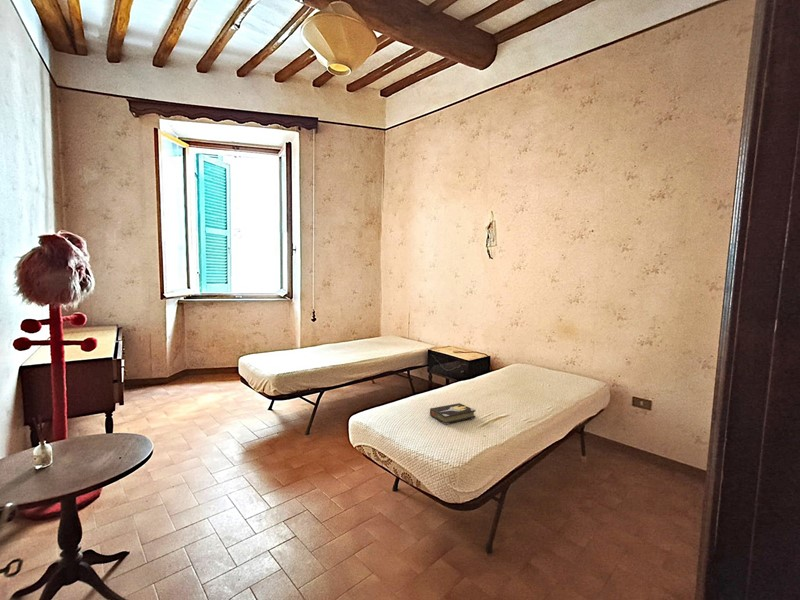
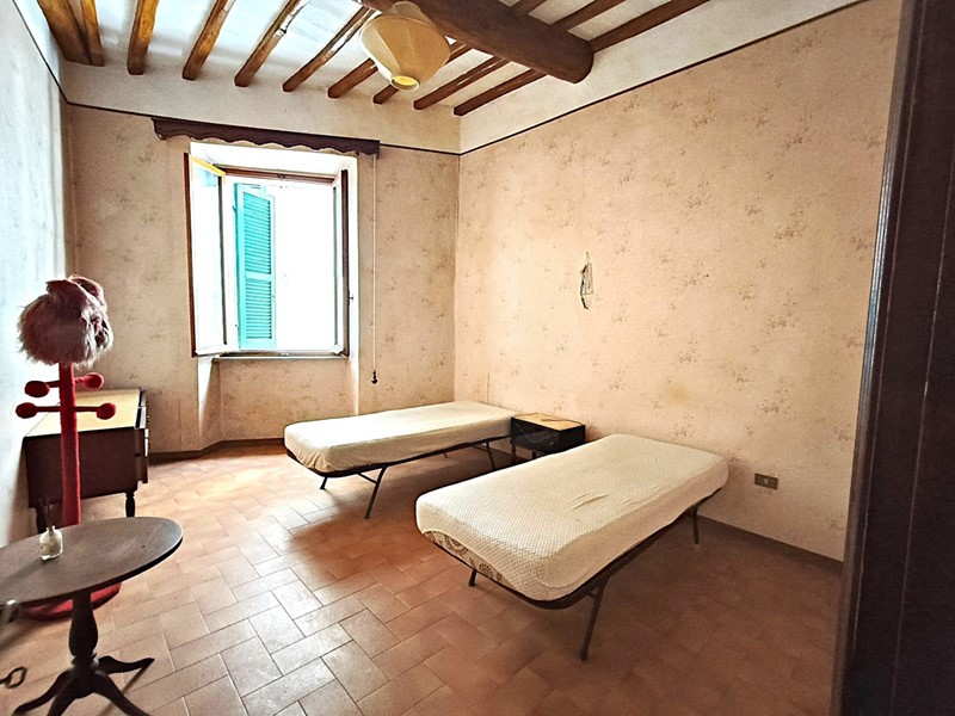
- hardback book (452, 412)
